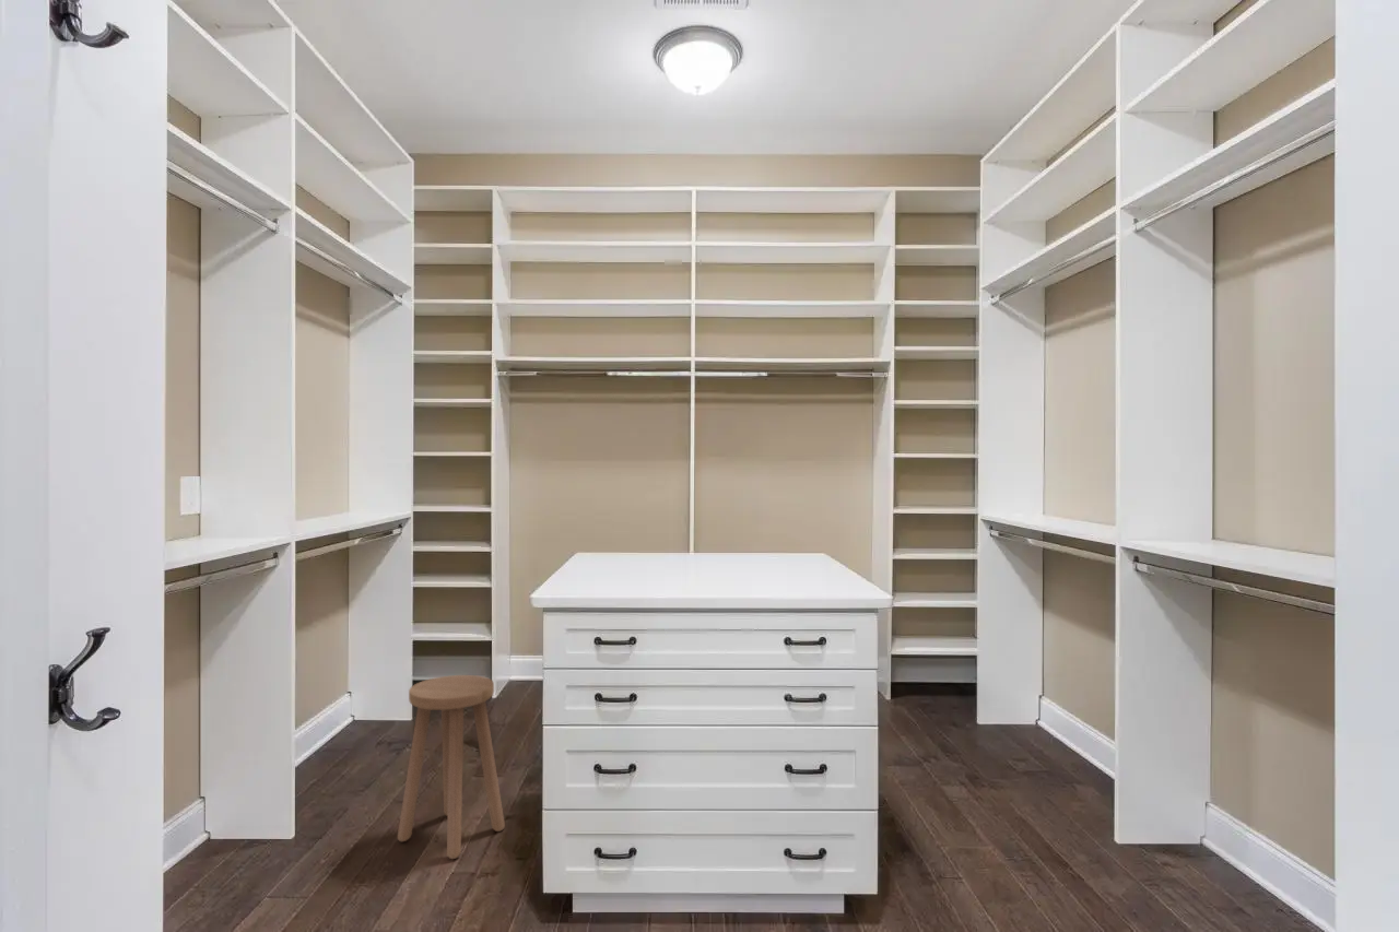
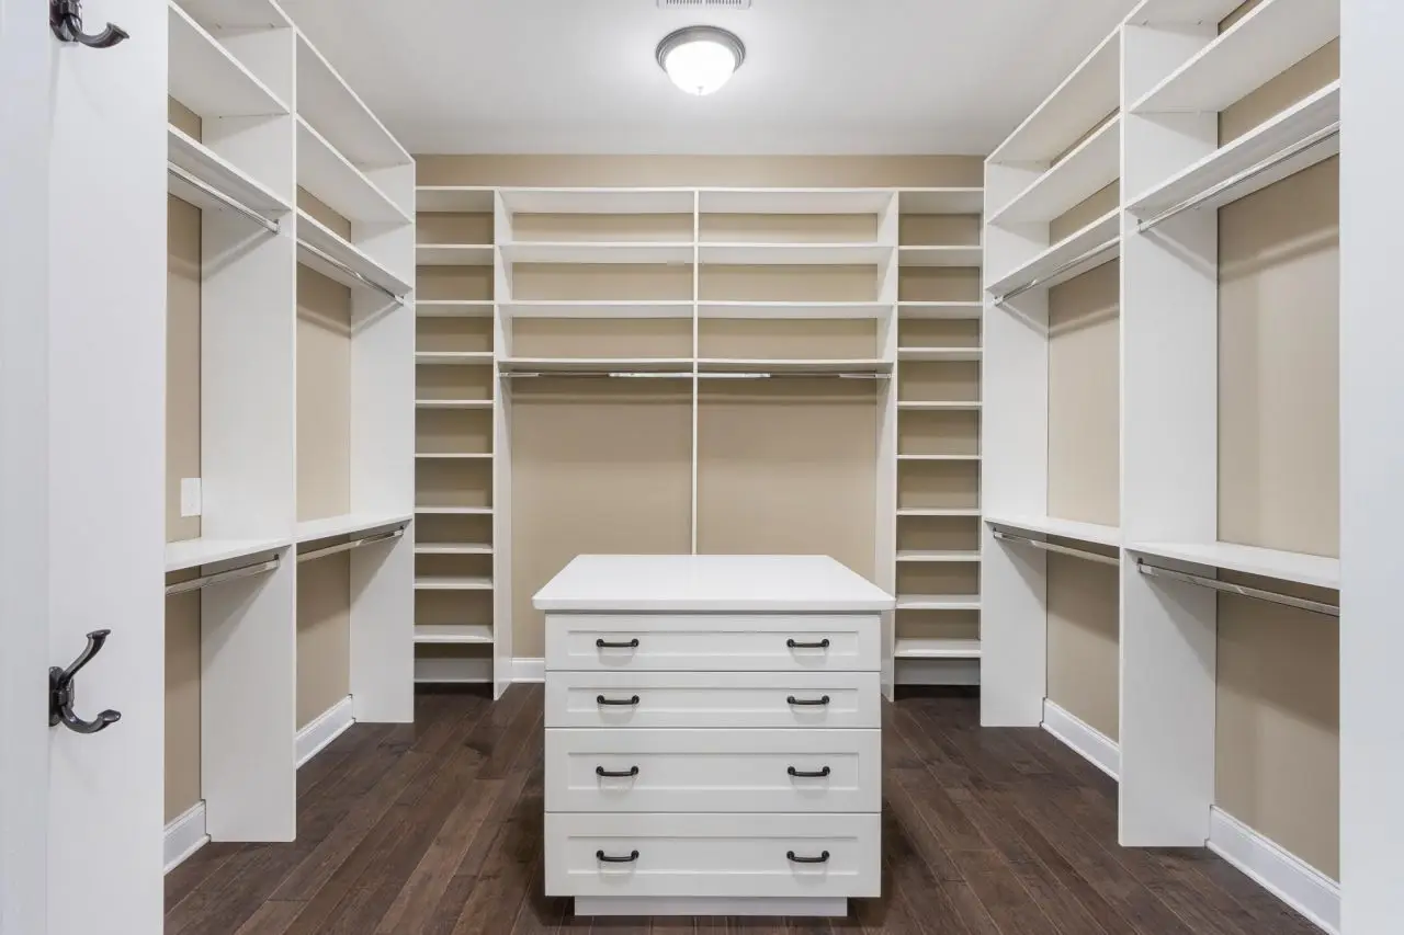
- stool (451, 760)
